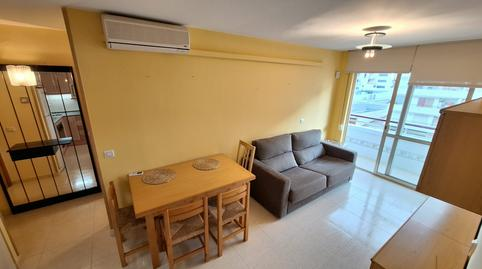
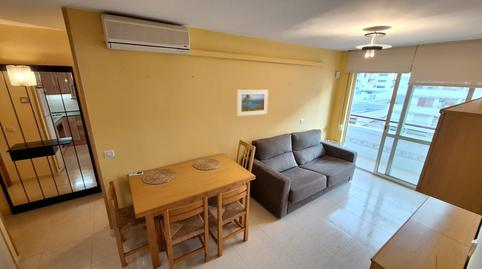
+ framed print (253, 102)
